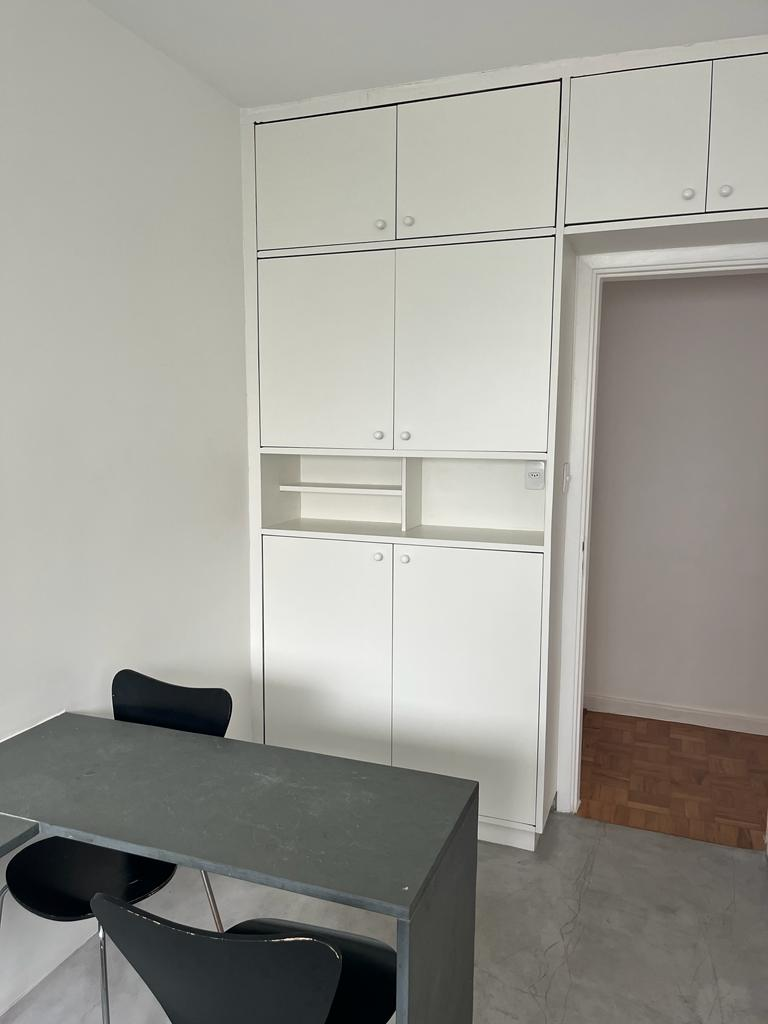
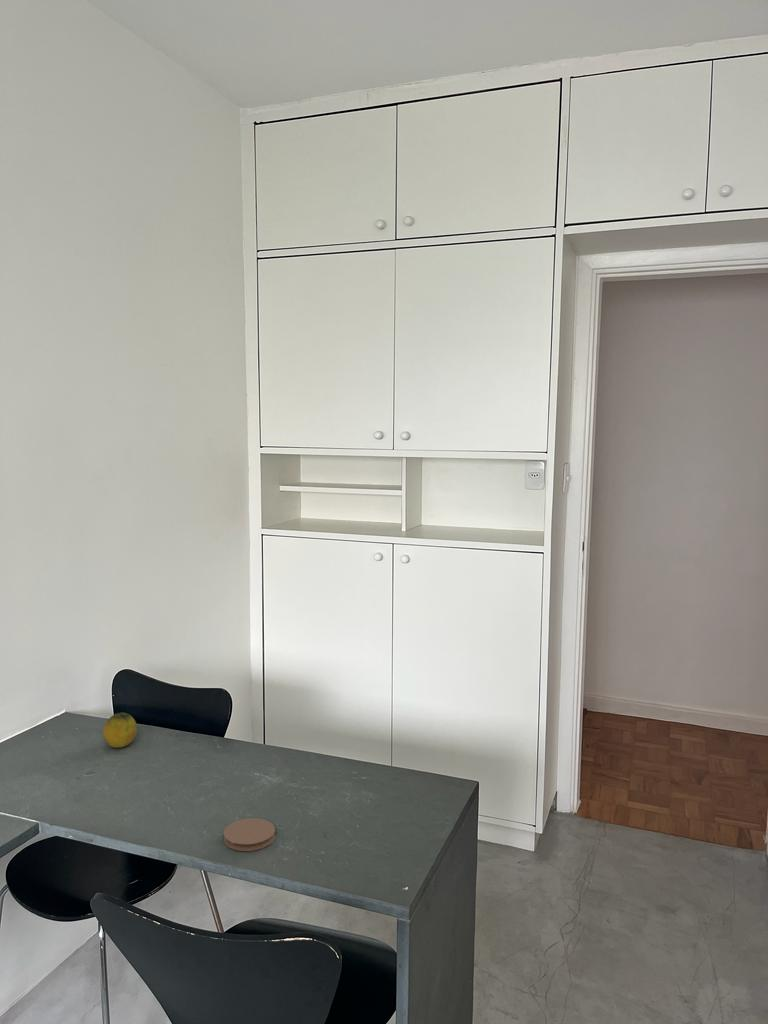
+ fruit (120, 730)
+ coaster (249, 834)
